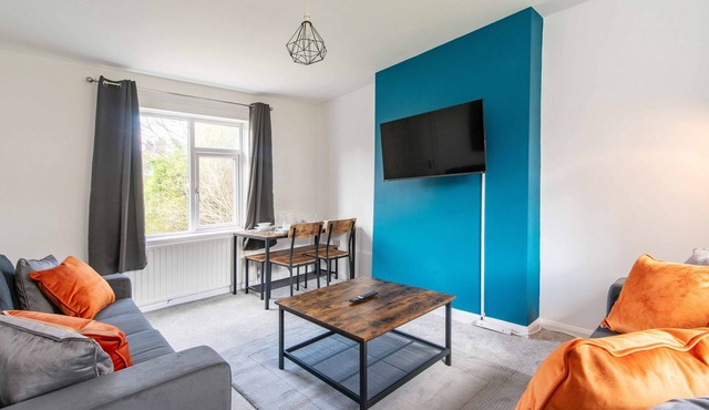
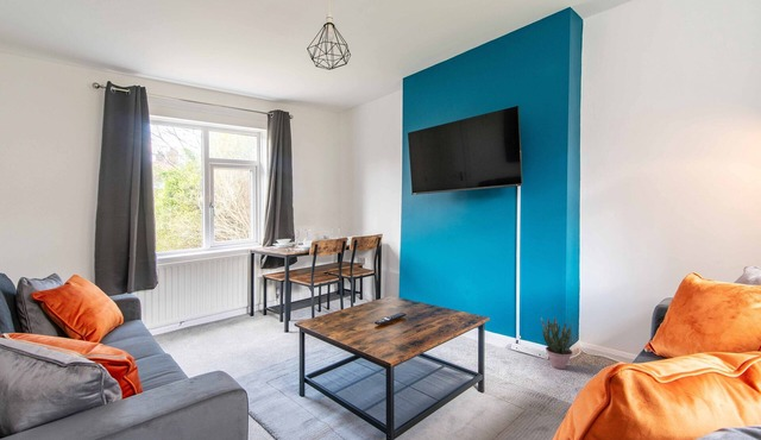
+ potted plant (555, 341)
